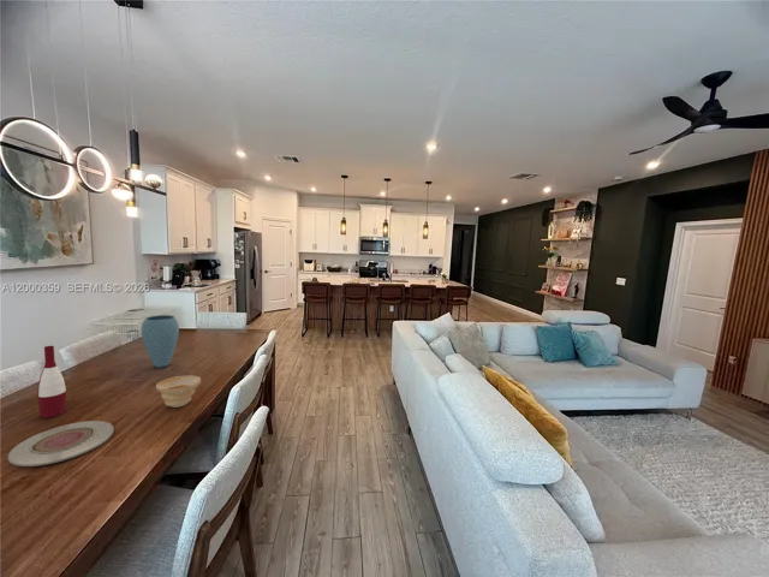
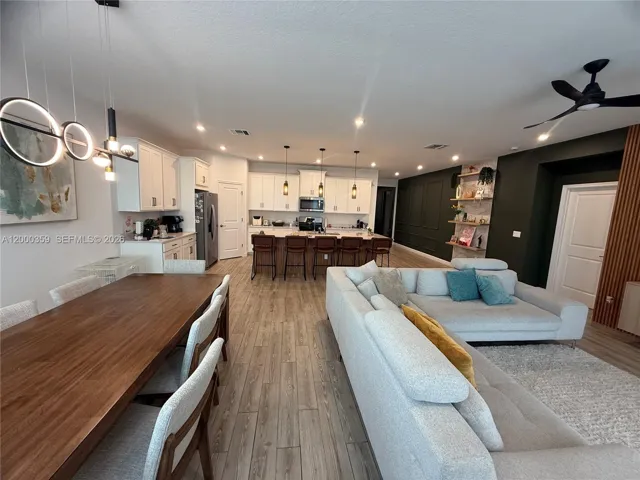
- alcohol (50, 380)
- bowl (179, 392)
- vase (160, 341)
- plate (65, 440)
